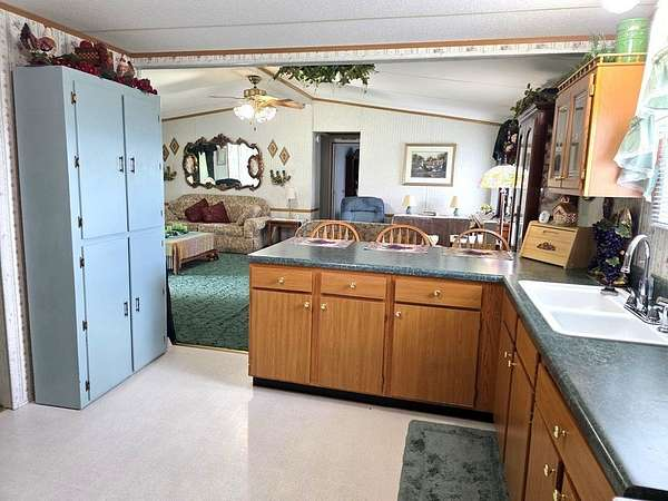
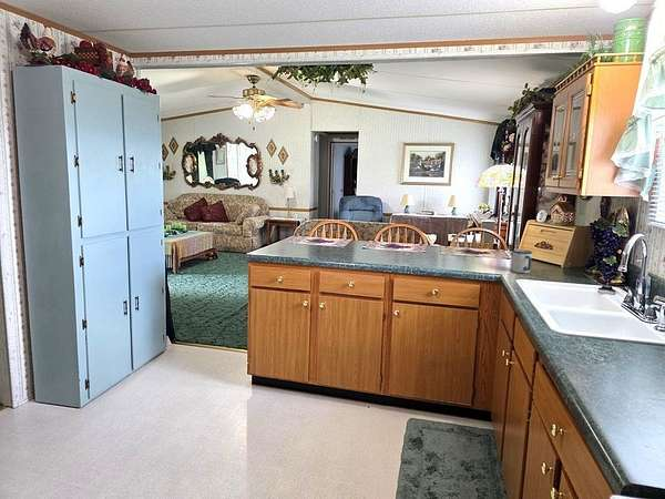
+ mug (522, 261)
